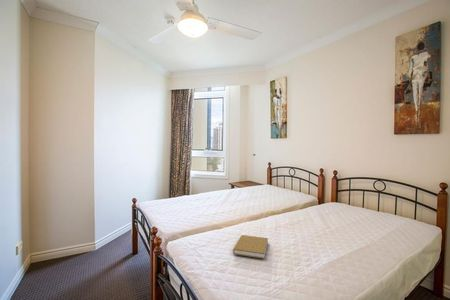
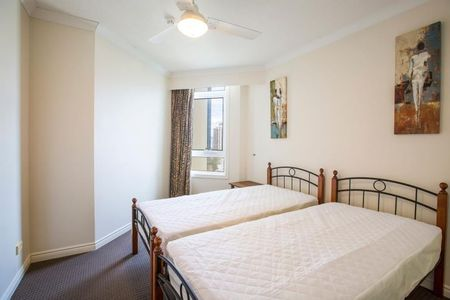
- book (251, 245)
